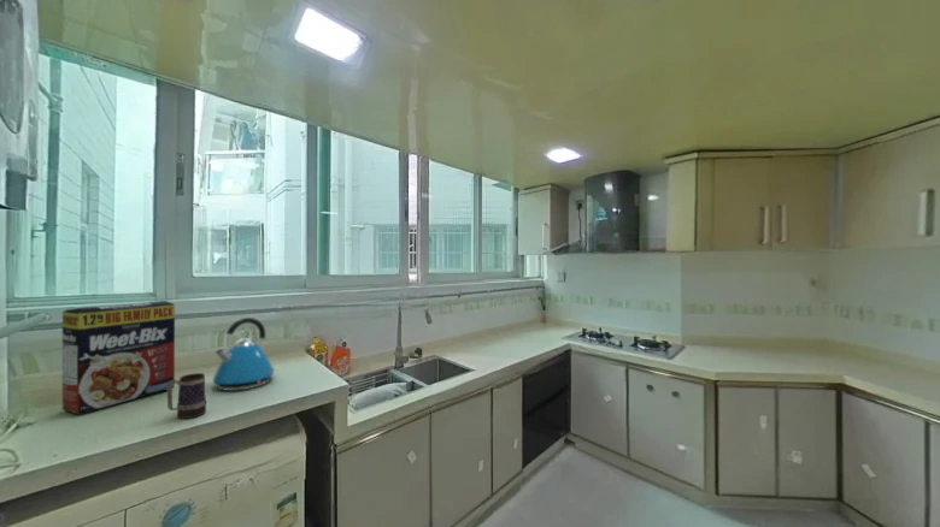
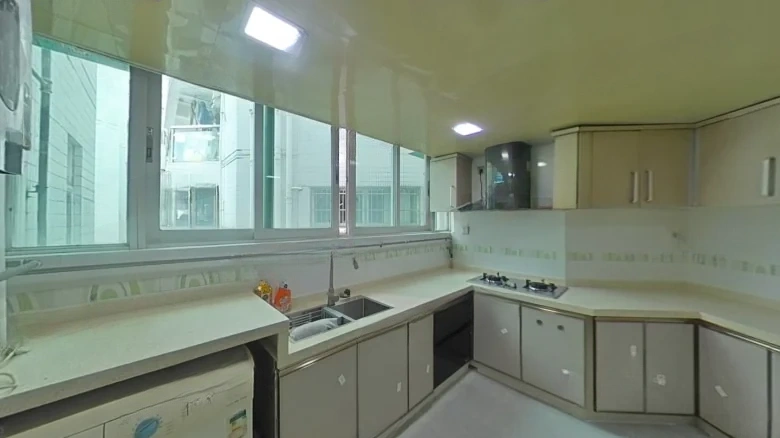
- kettle (246, 349)
- cereal box (122, 351)
- mug (186, 396)
